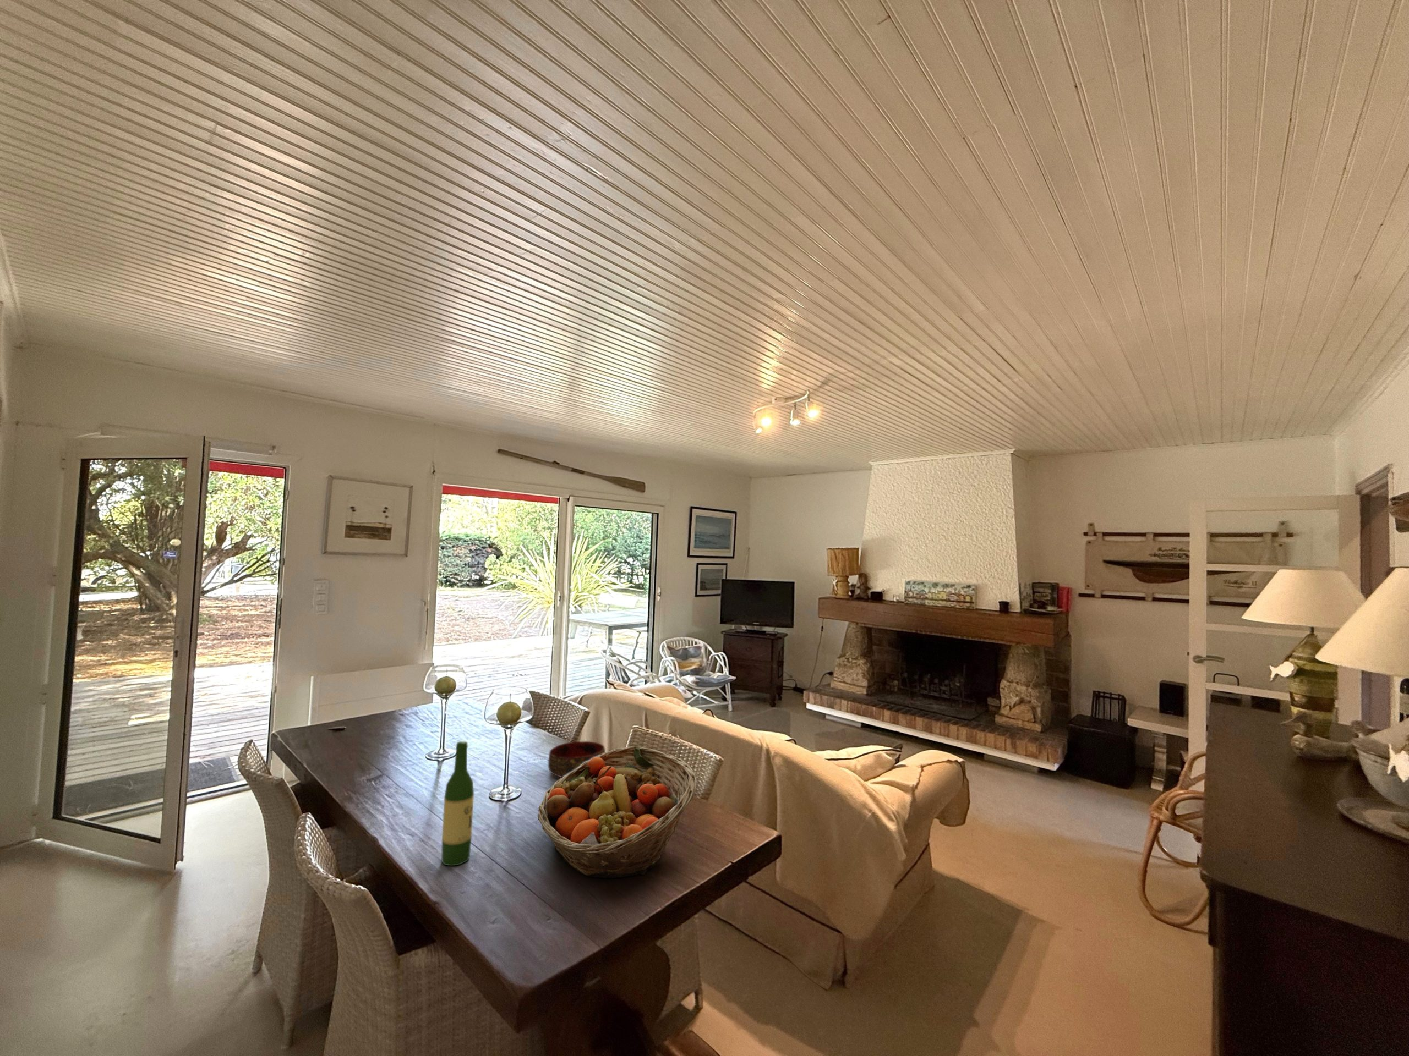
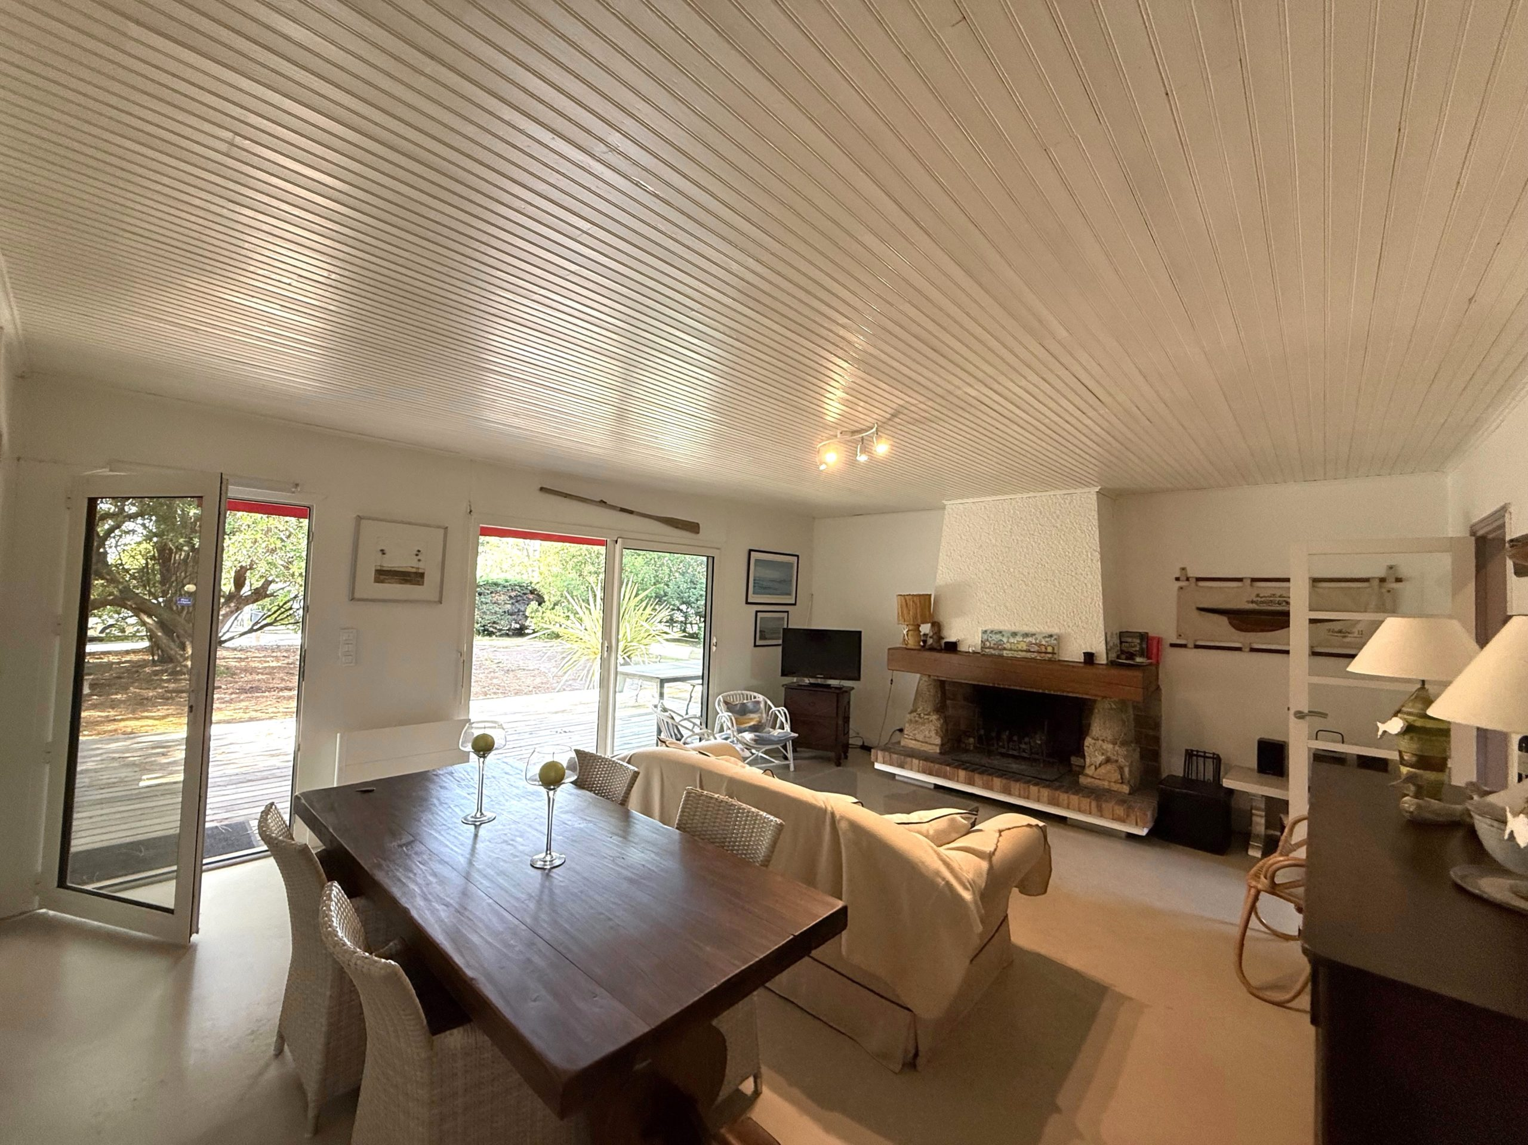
- fruit basket (617, 805)
- bowl (577, 760)
- wine bottle (459, 800)
